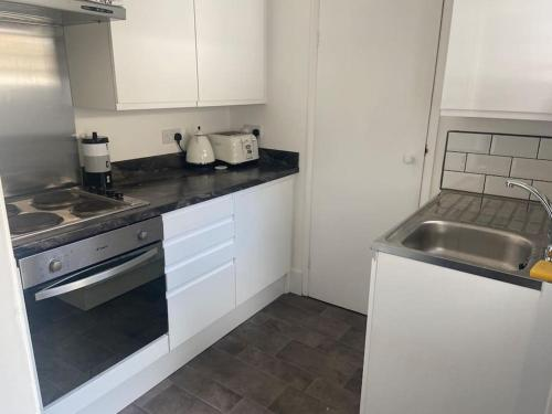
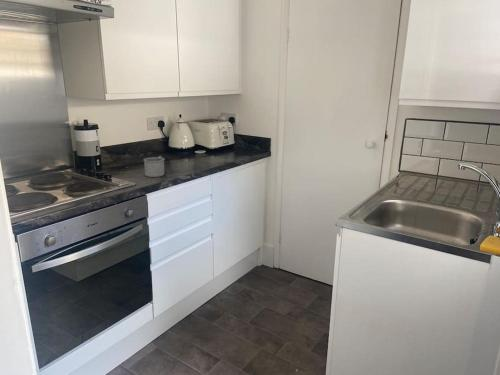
+ mug (155, 166)
